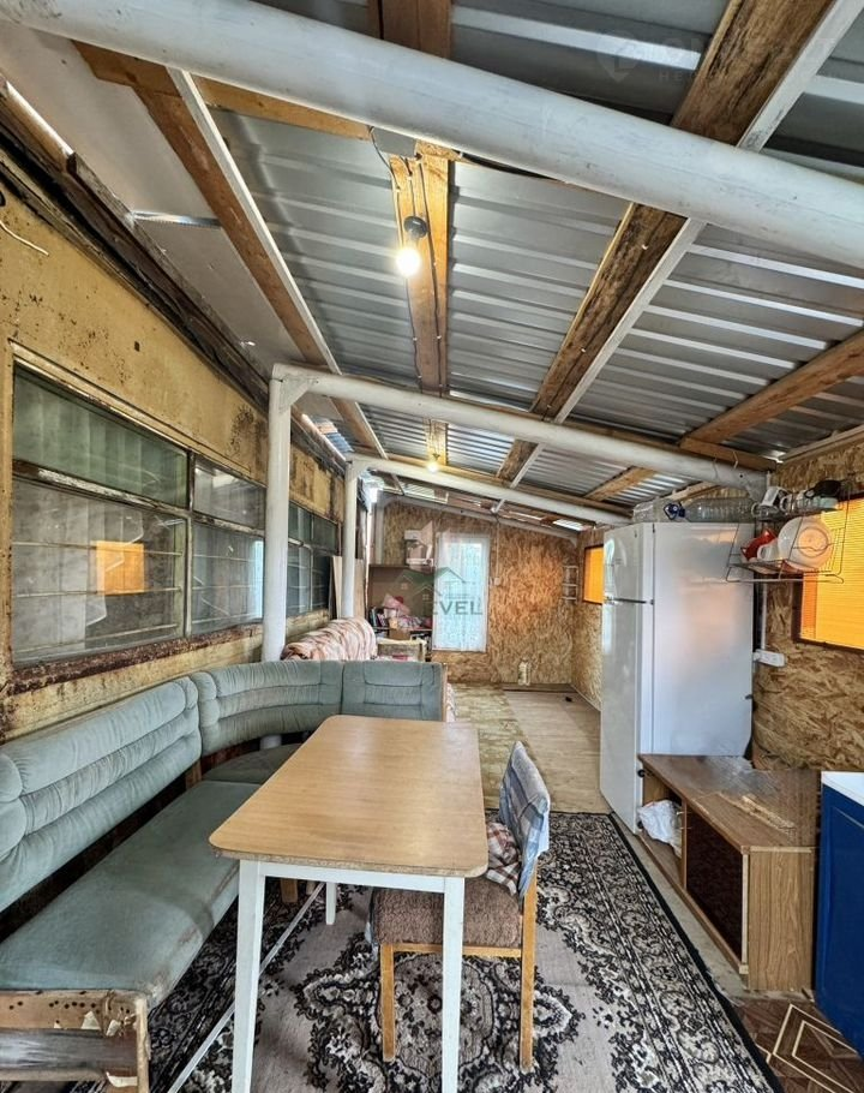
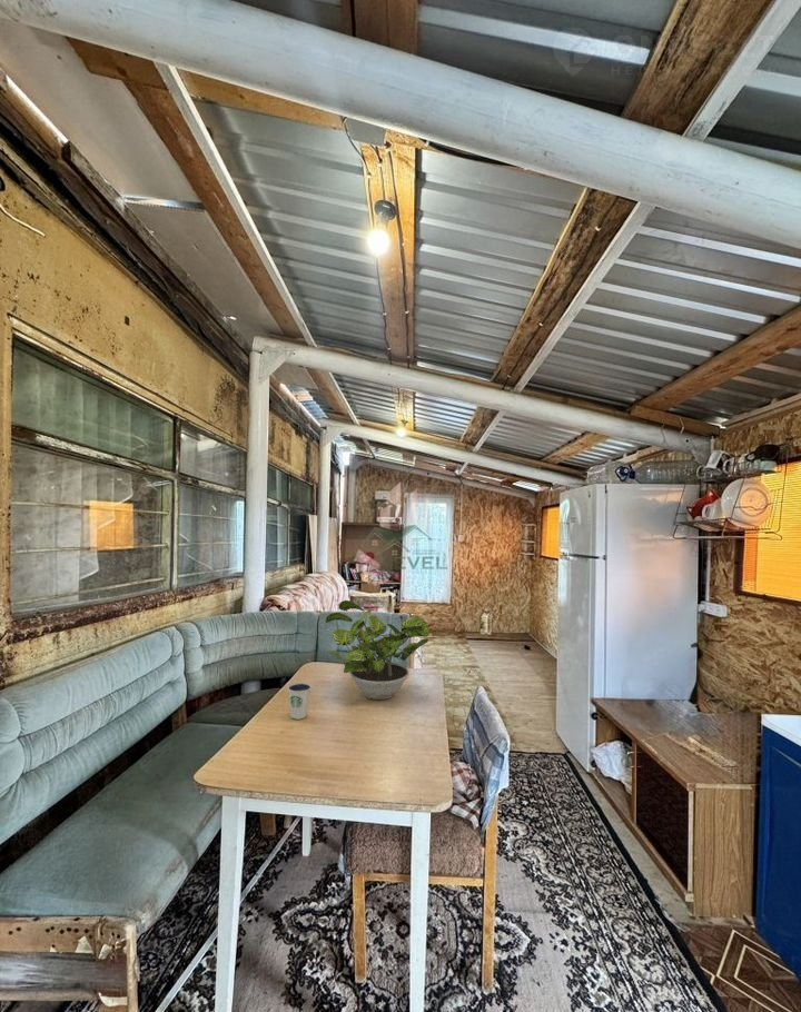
+ potted plant (375, 647)
+ dixie cup (298, 701)
